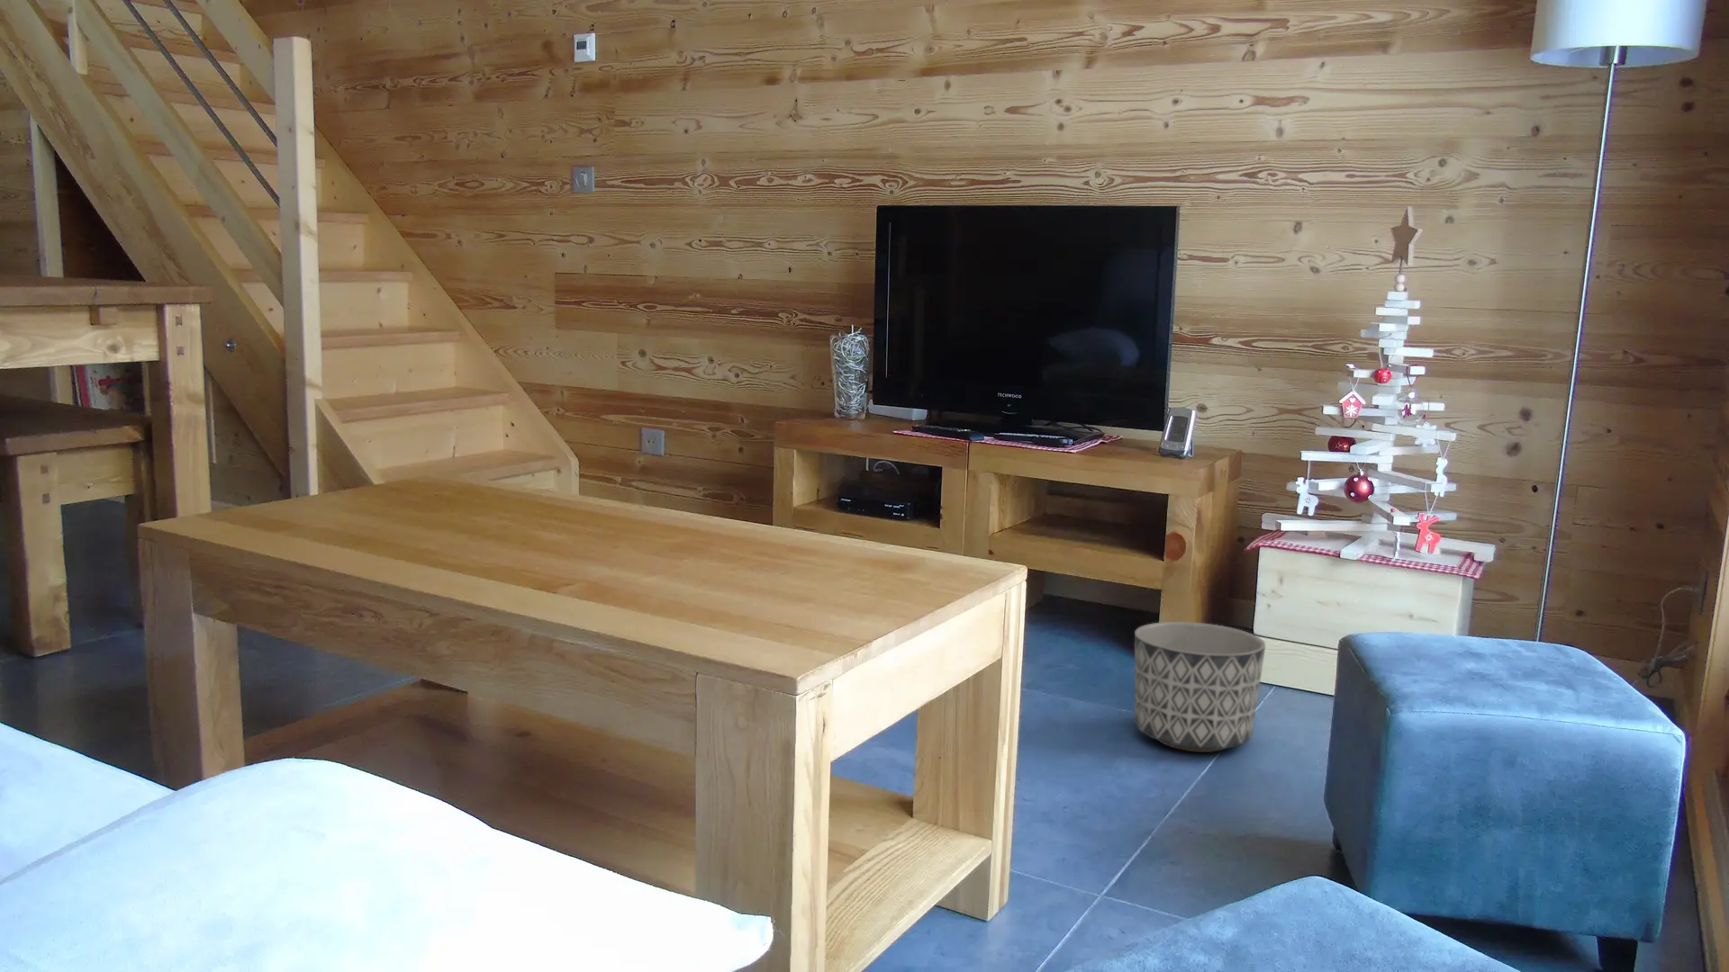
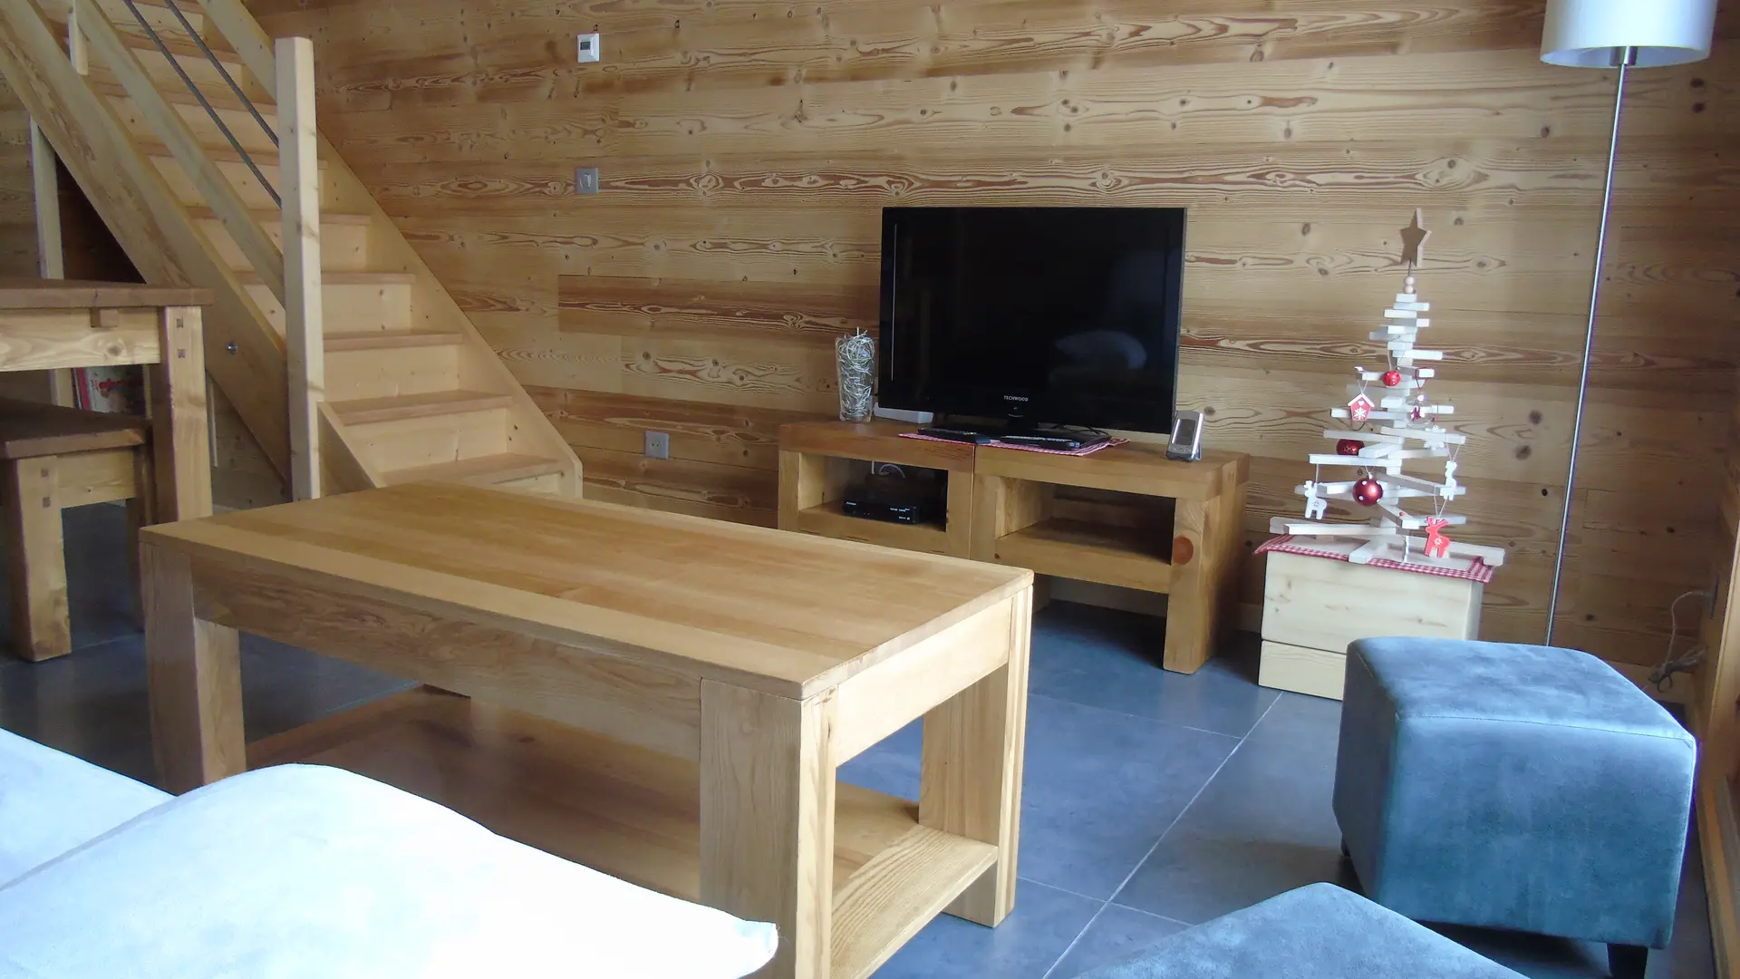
- planter (1195, 688)
